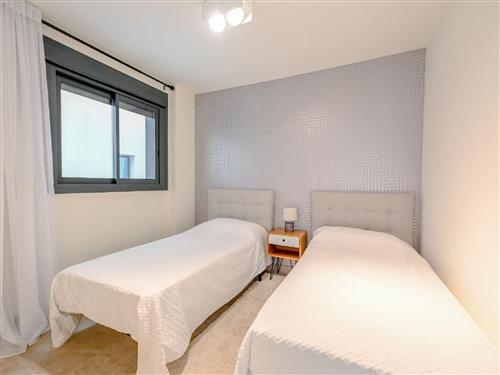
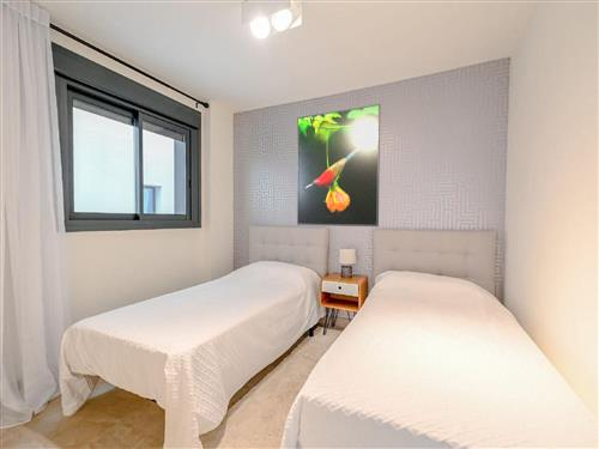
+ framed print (335, 169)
